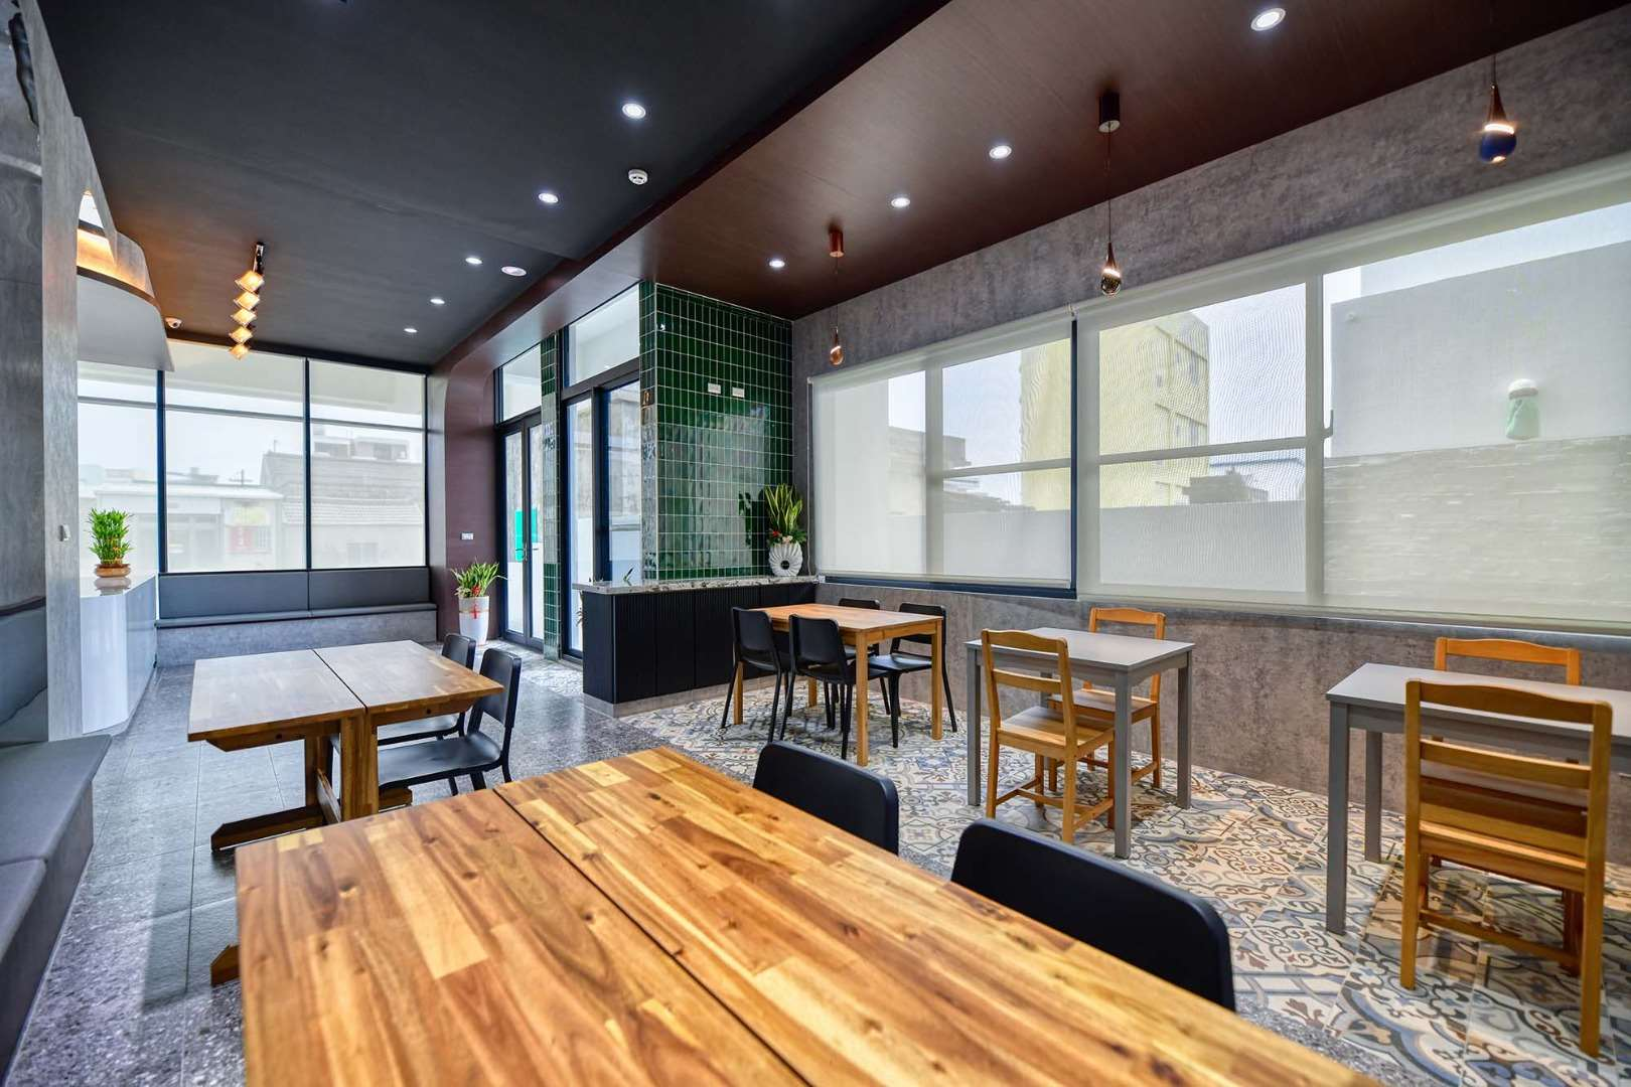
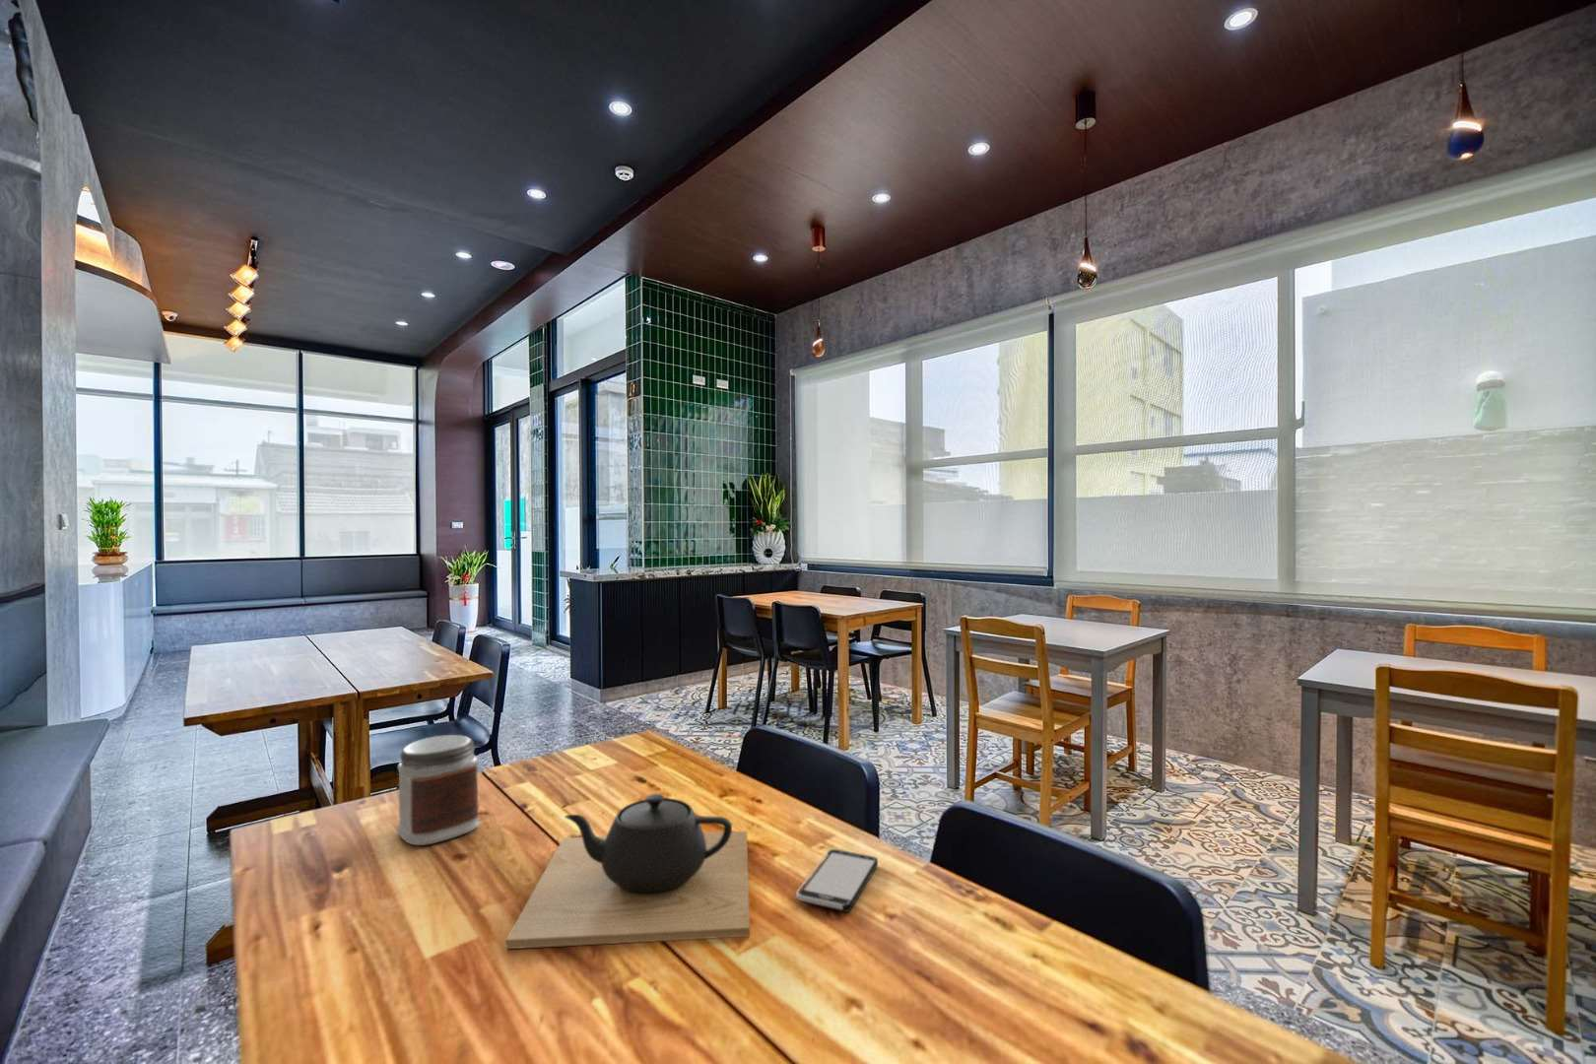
+ jar (438, 786)
+ smartphone (838, 878)
+ teapot (645, 841)
